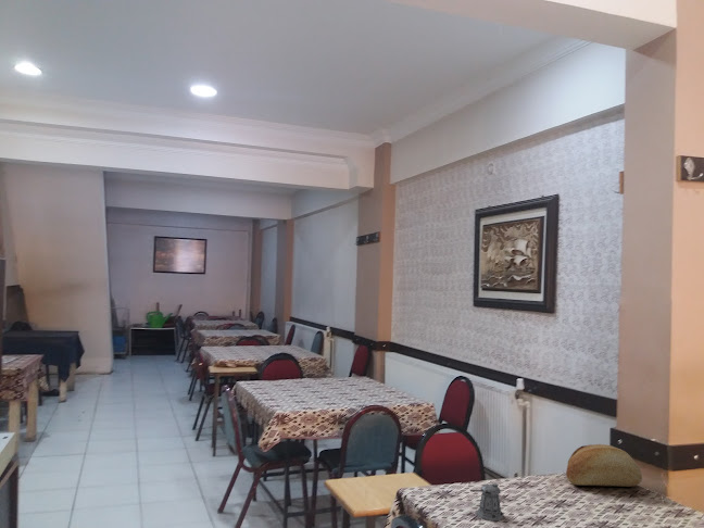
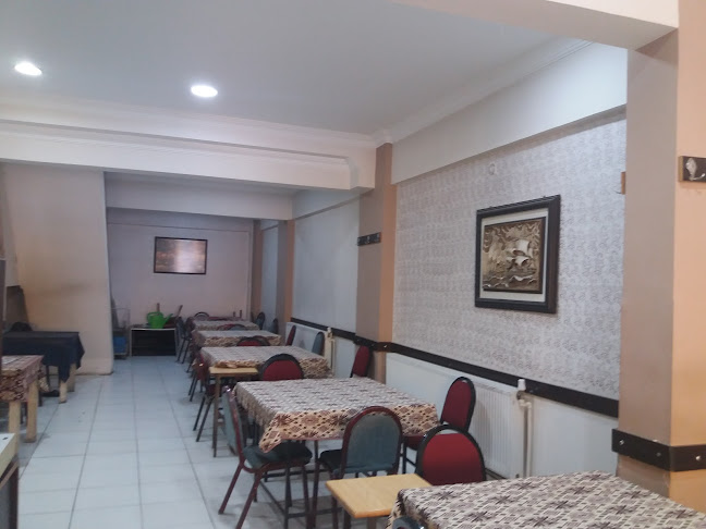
- bread (601, 464)
- pepper shaker (487, 500)
